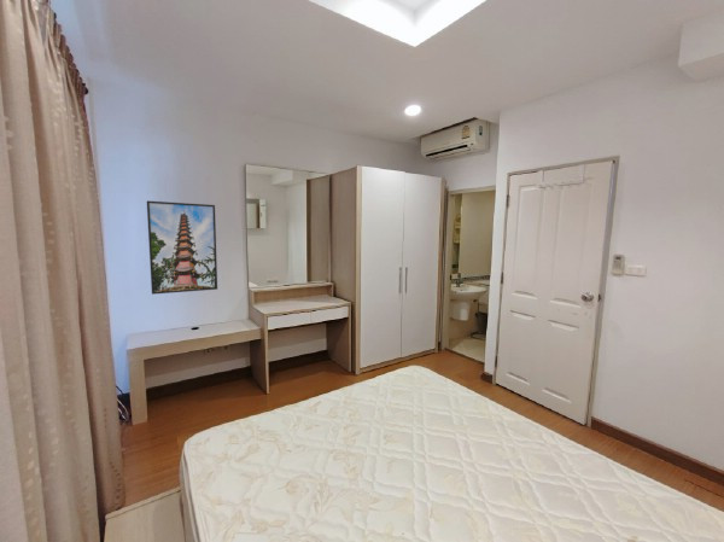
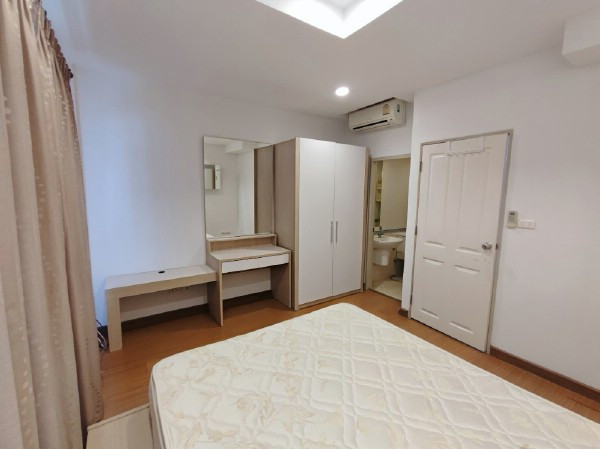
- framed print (183, 247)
